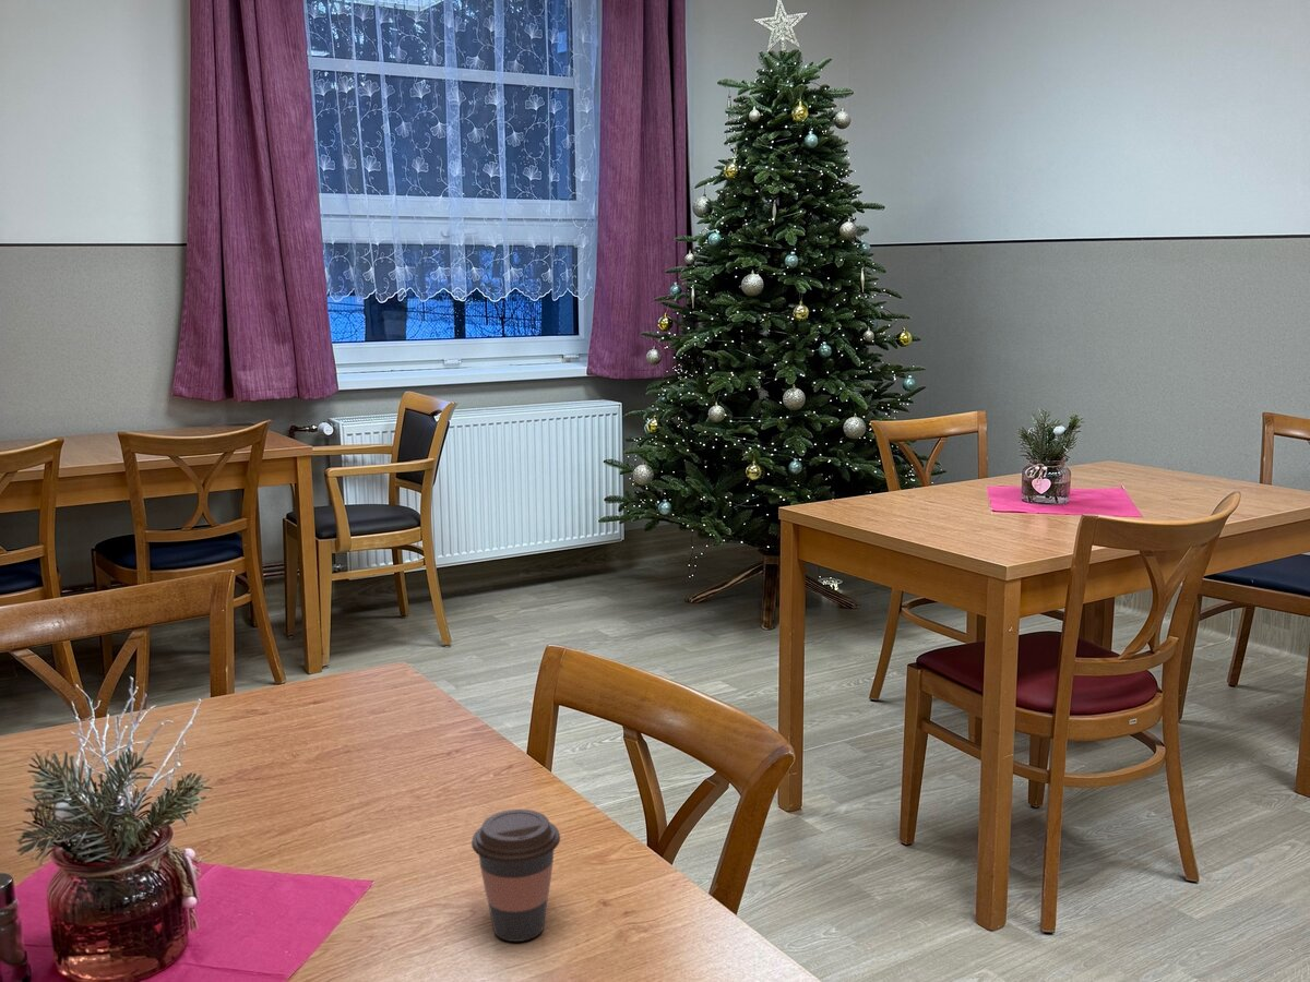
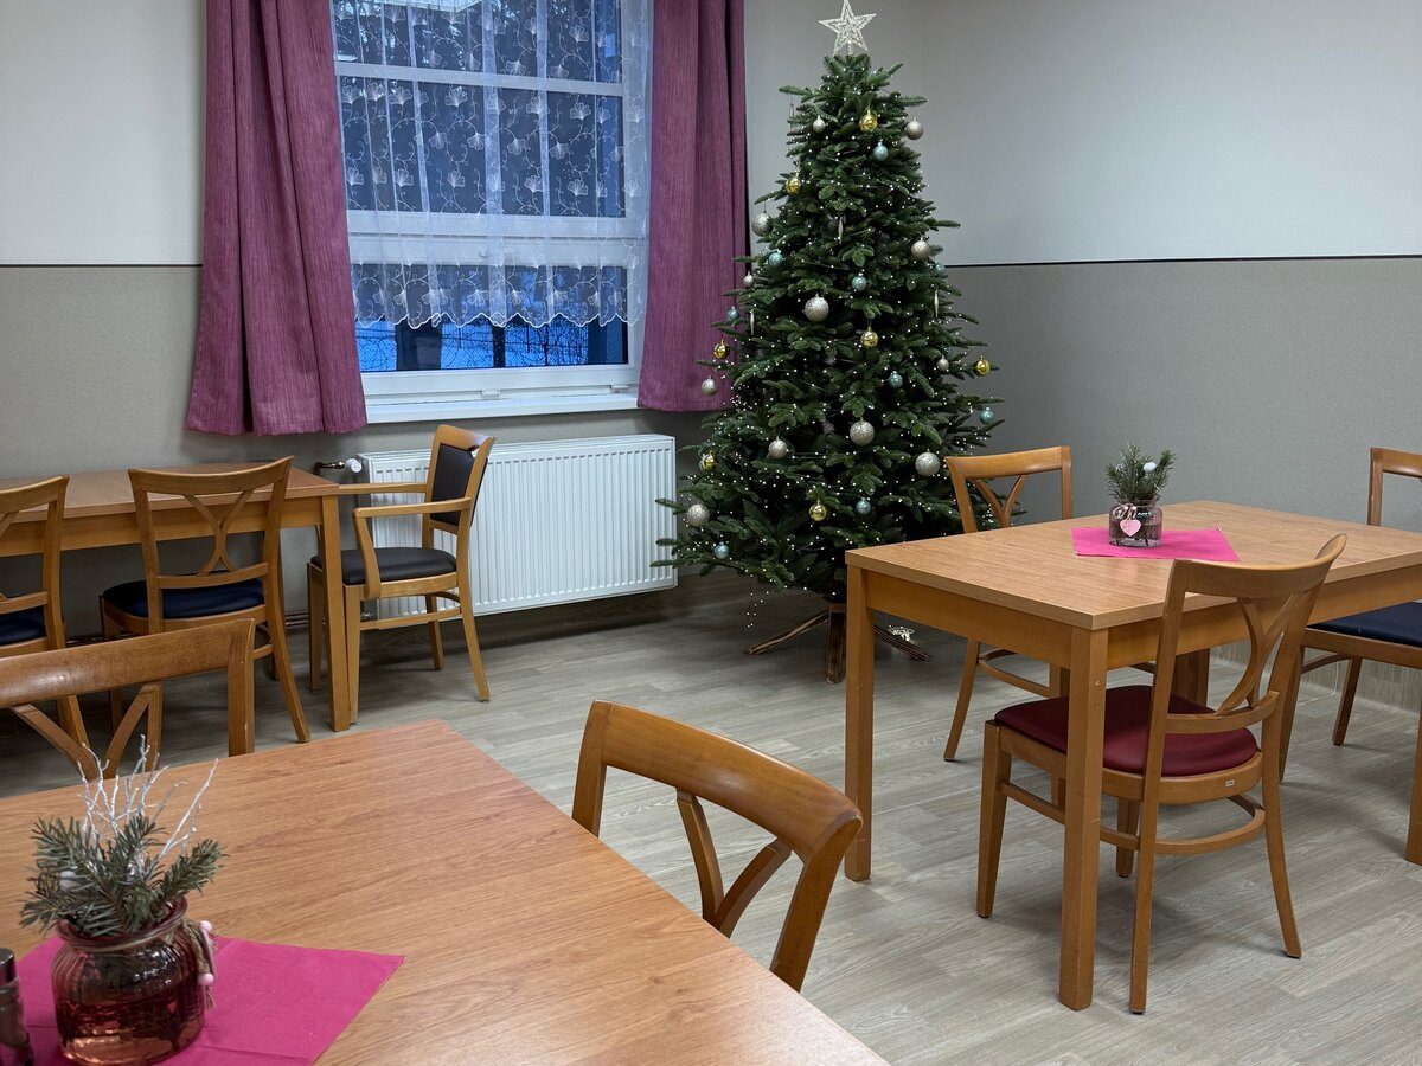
- coffee cup (516, 876)
